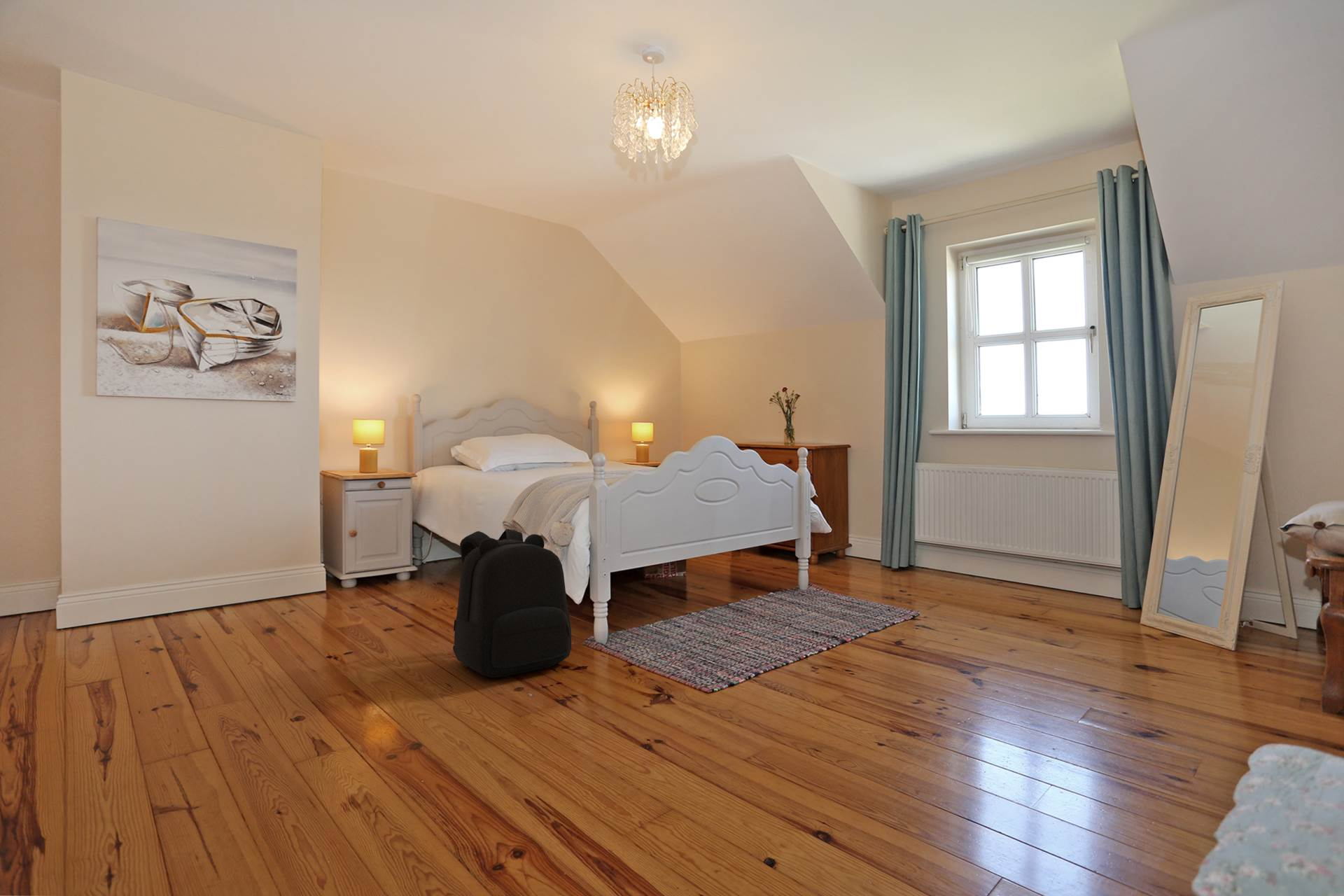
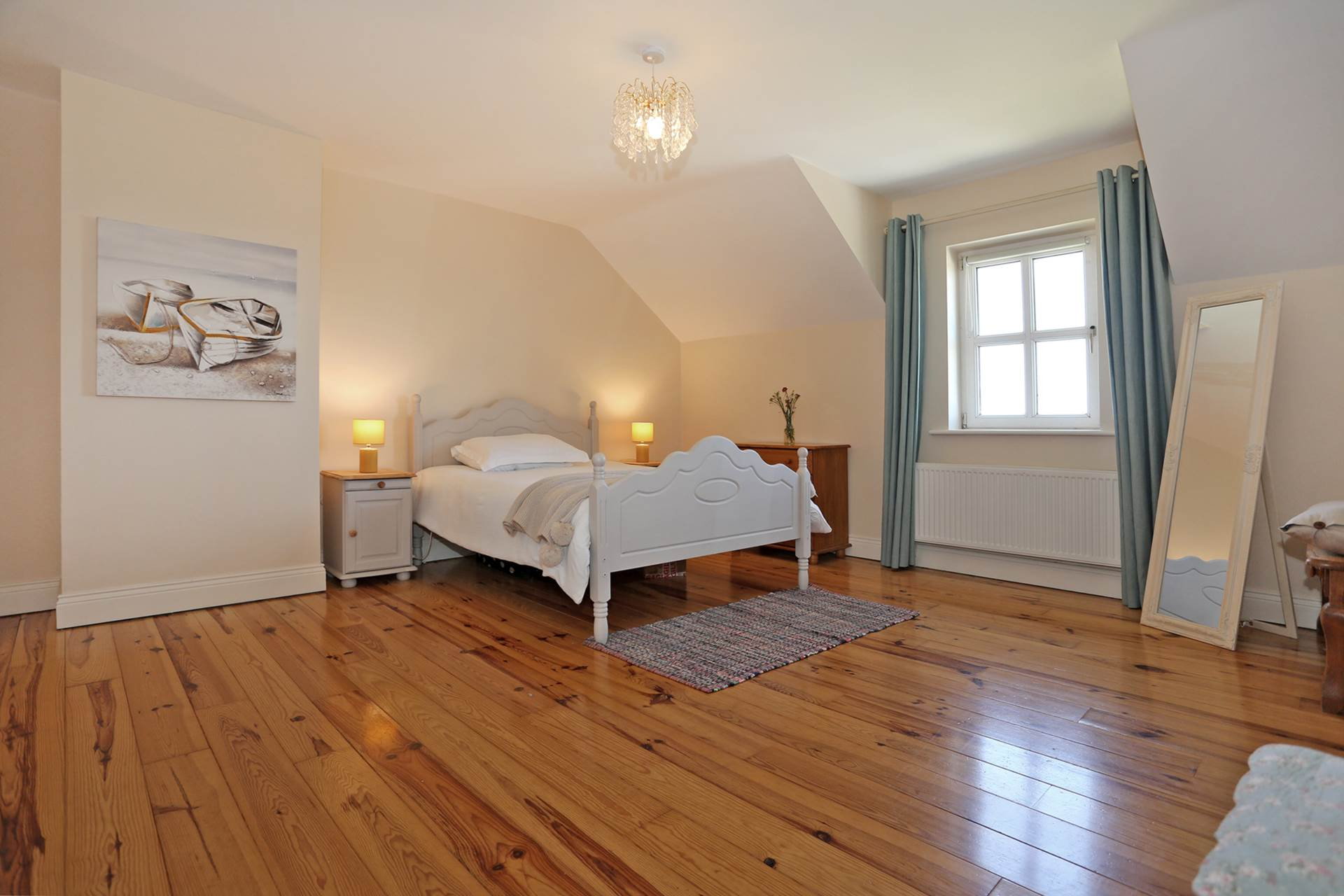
- backpack (508, 597)
